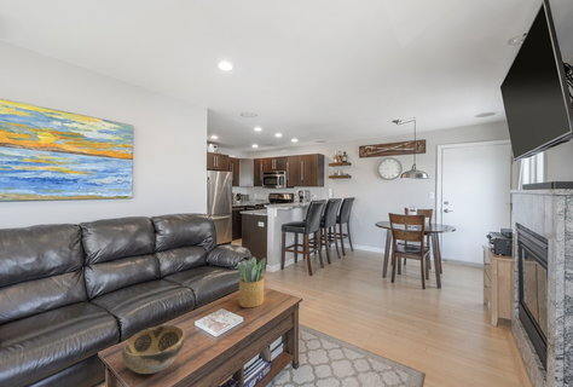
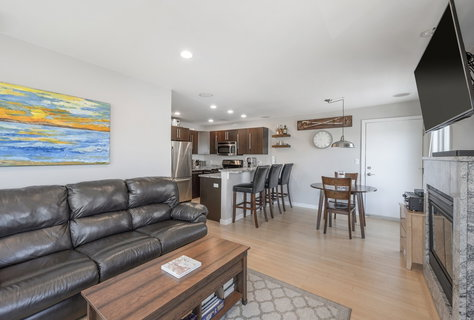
- potted plant (253, 279)
- decorative bowl (155, 352)
